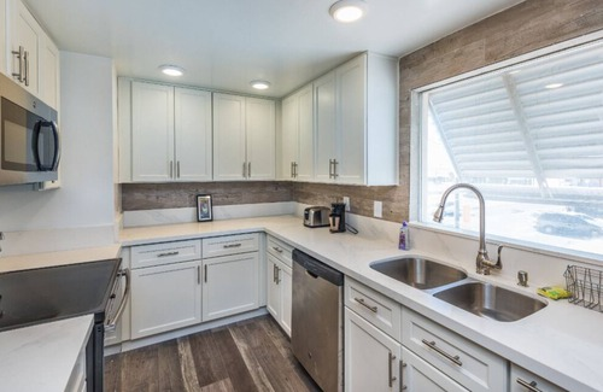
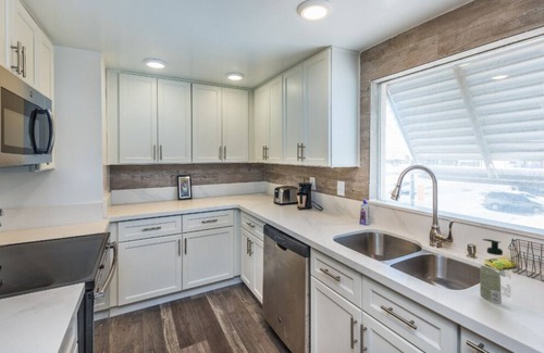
+ soap dispenser (494, 270)
